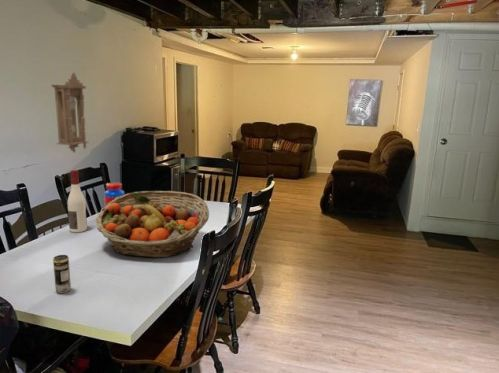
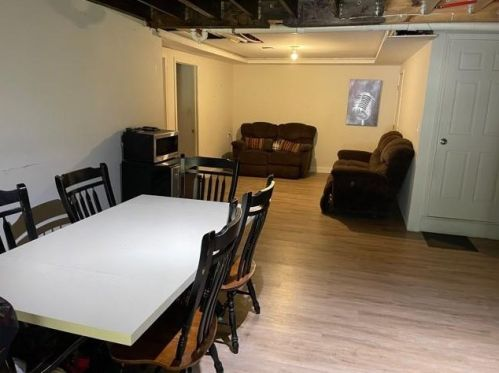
- alcohol (76, 200)
- pendulum clock (71, 113)
- jar (113, 199)
- beverage can (62, 273)
- fruit basket (153, 222)
